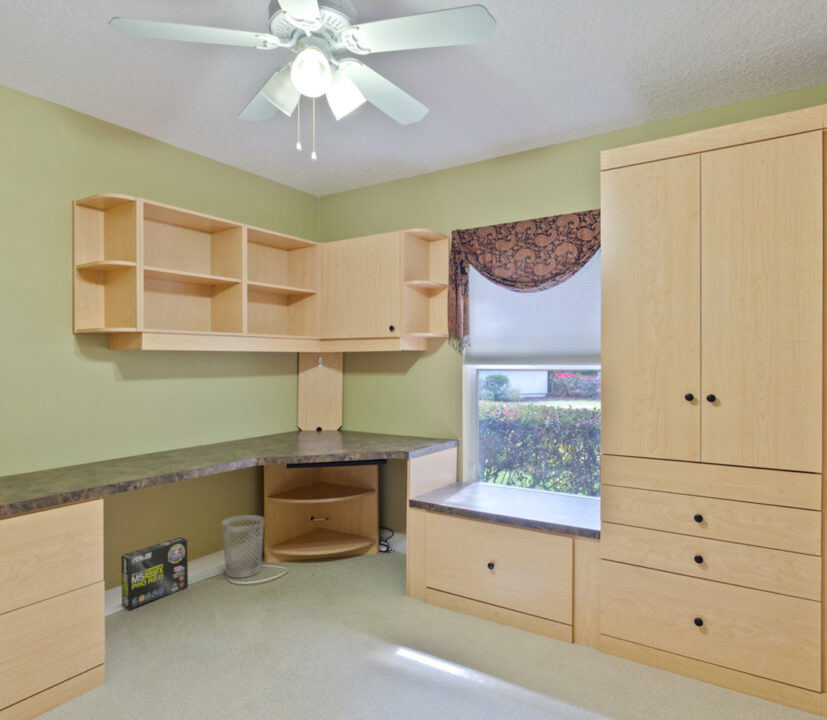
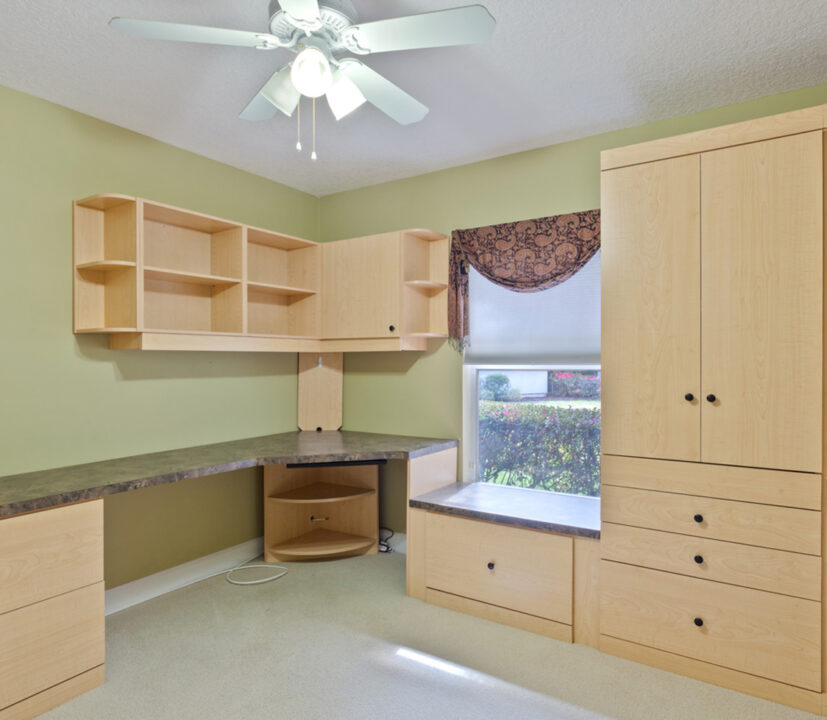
- box (155, 571)
- wastebasket (243, 546)
